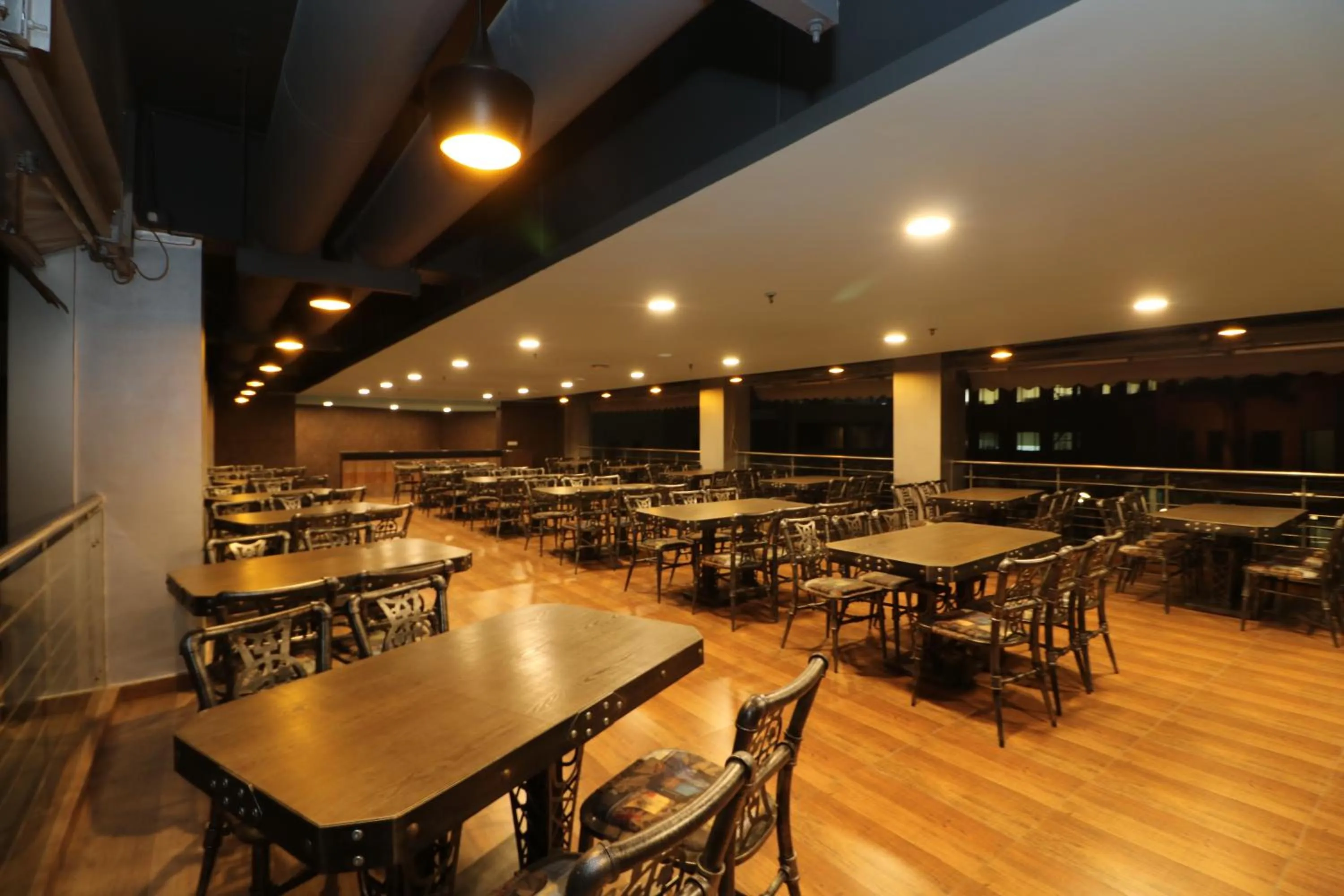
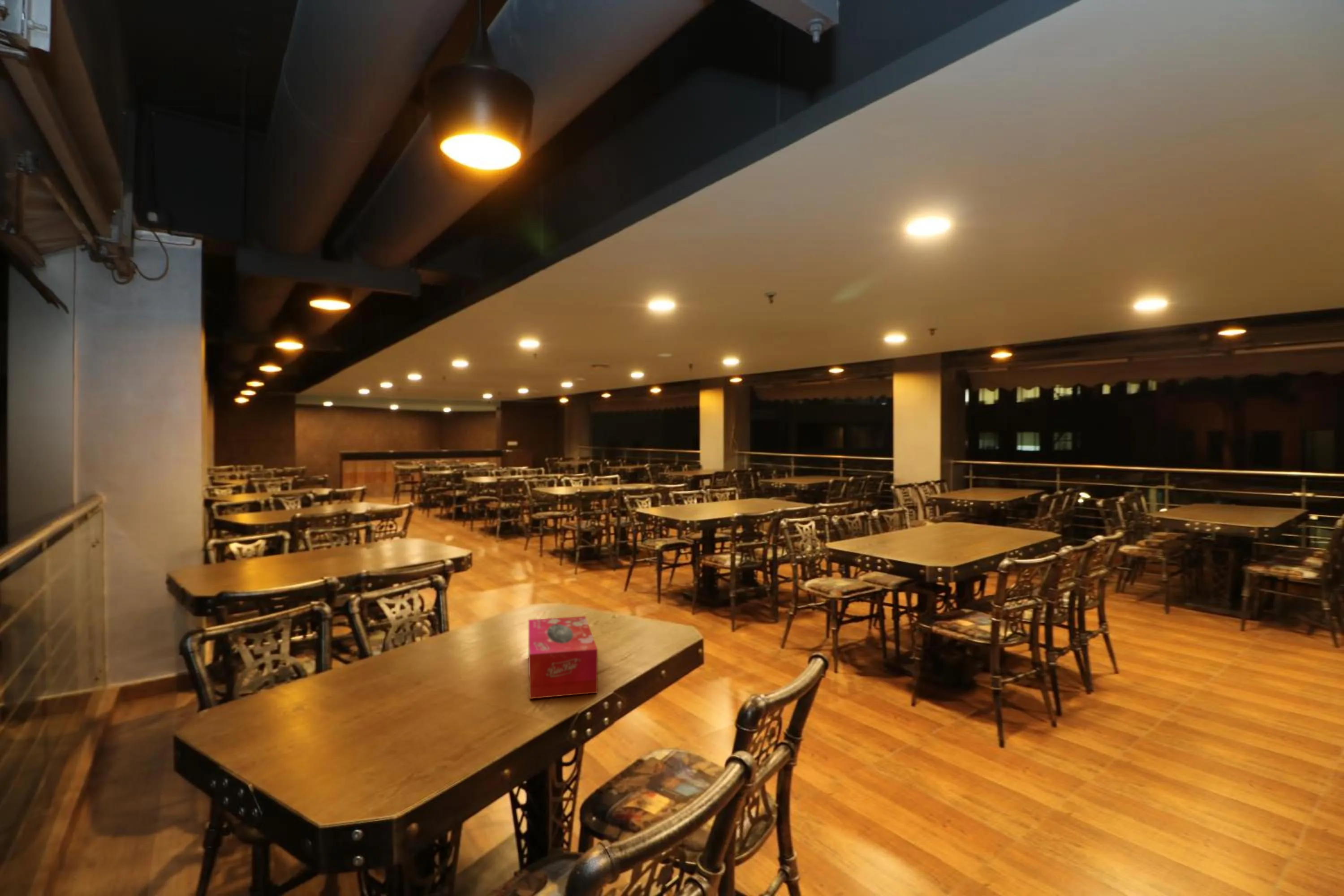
+ tissue box (560, 653)
